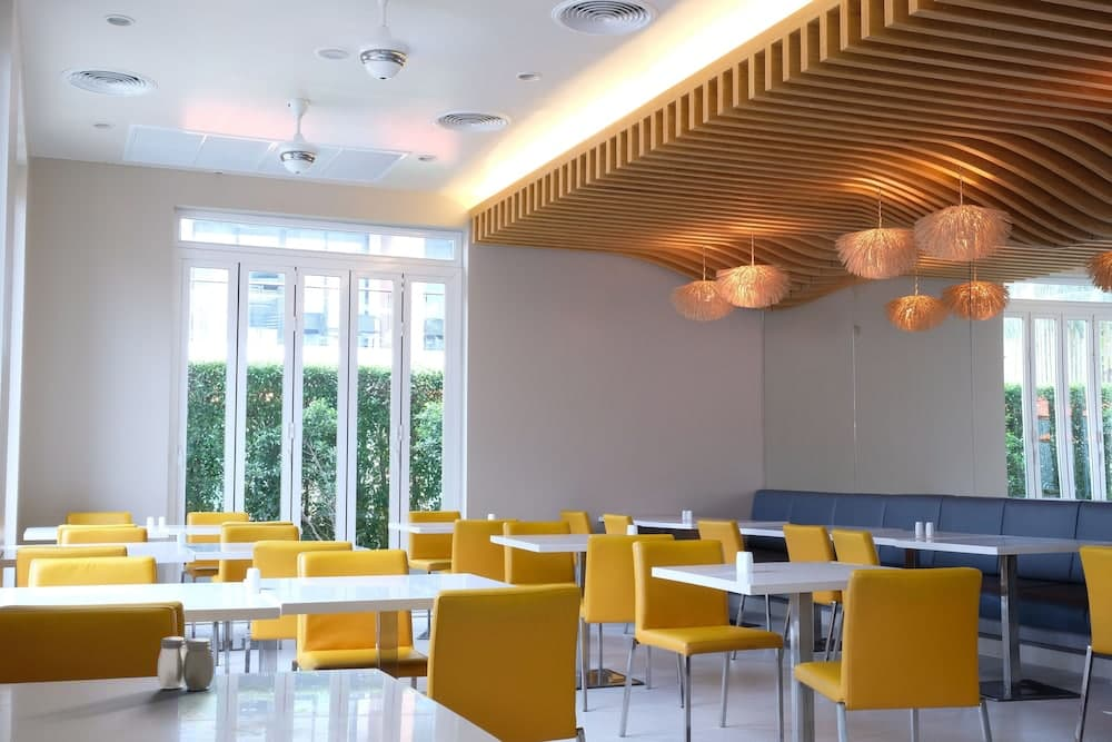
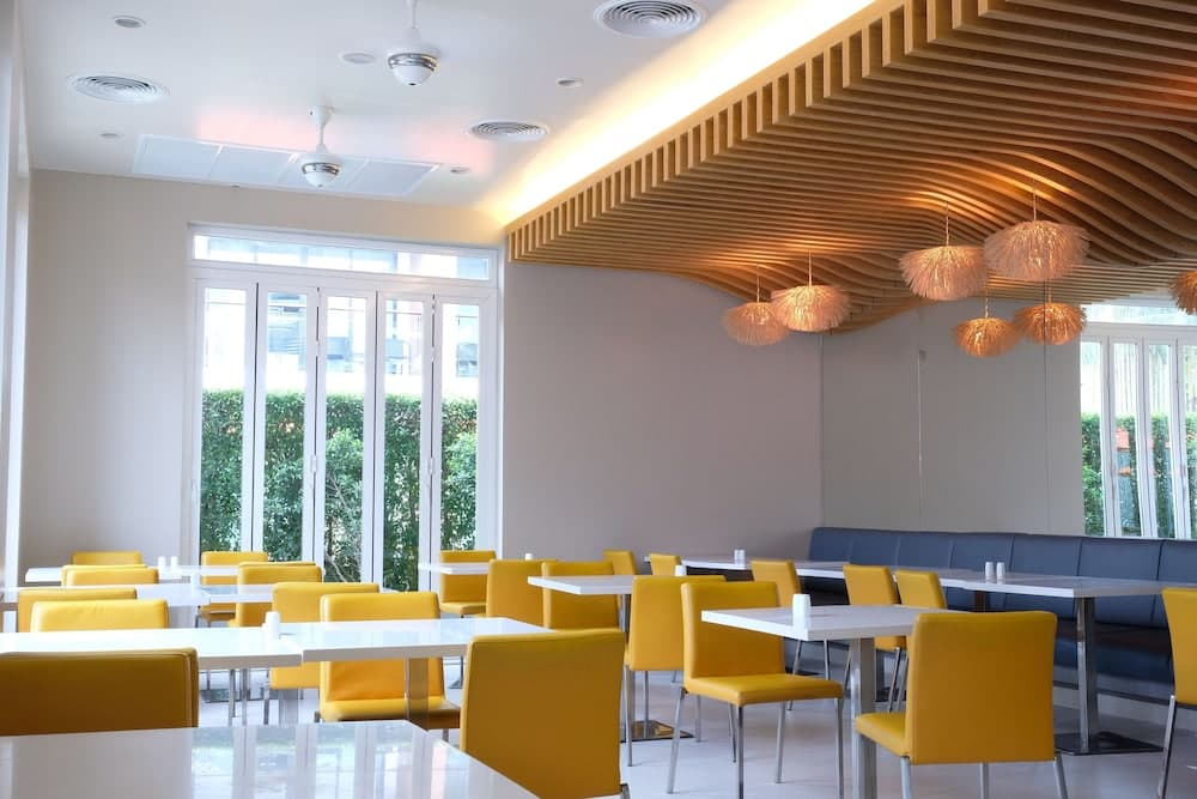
- salt and pepper shaker (186, 662)
